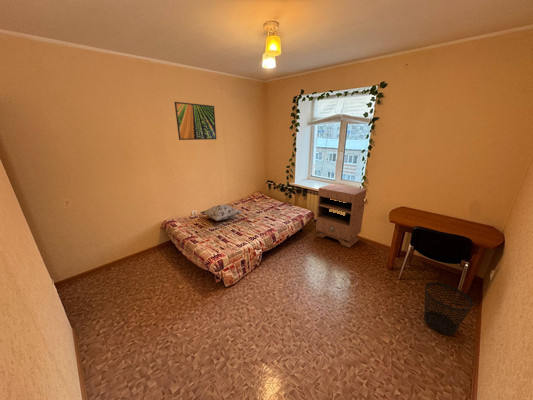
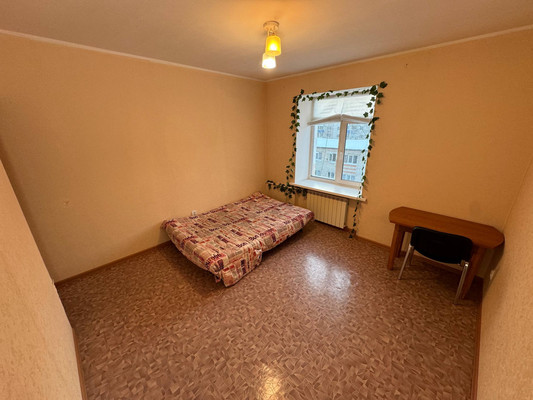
- decorative pillow (221, 212)
- nightstand (339, 214)
- wastebasket (443, 309)
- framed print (197, 122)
